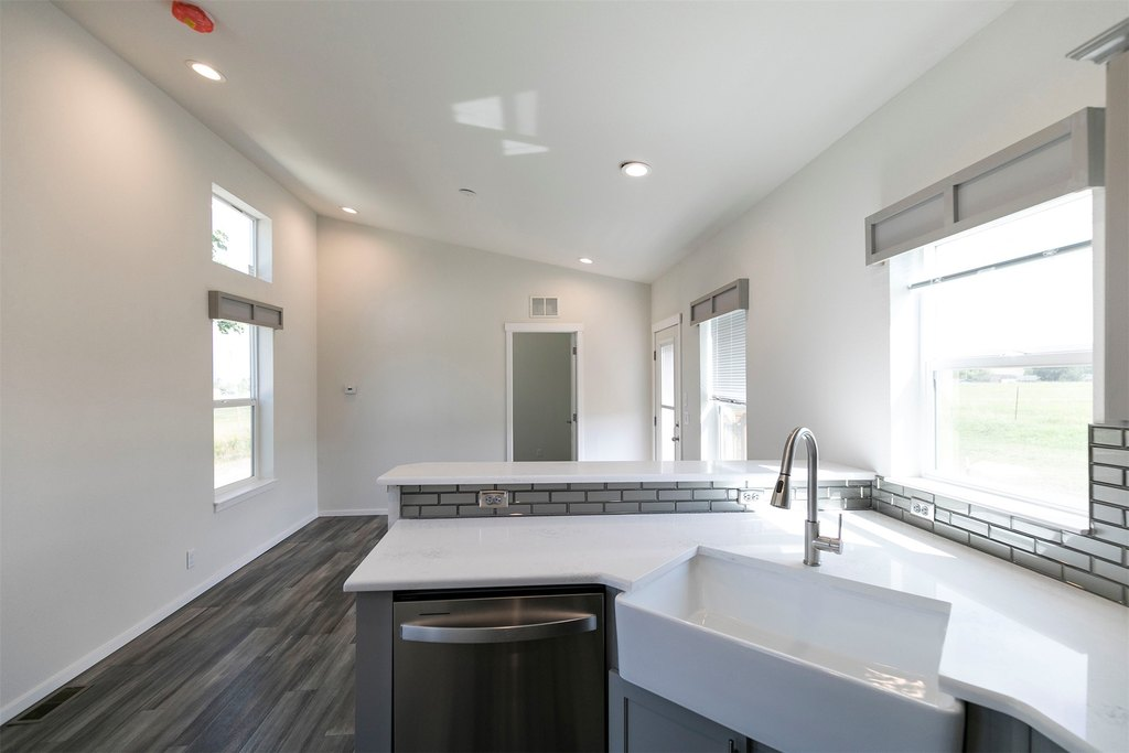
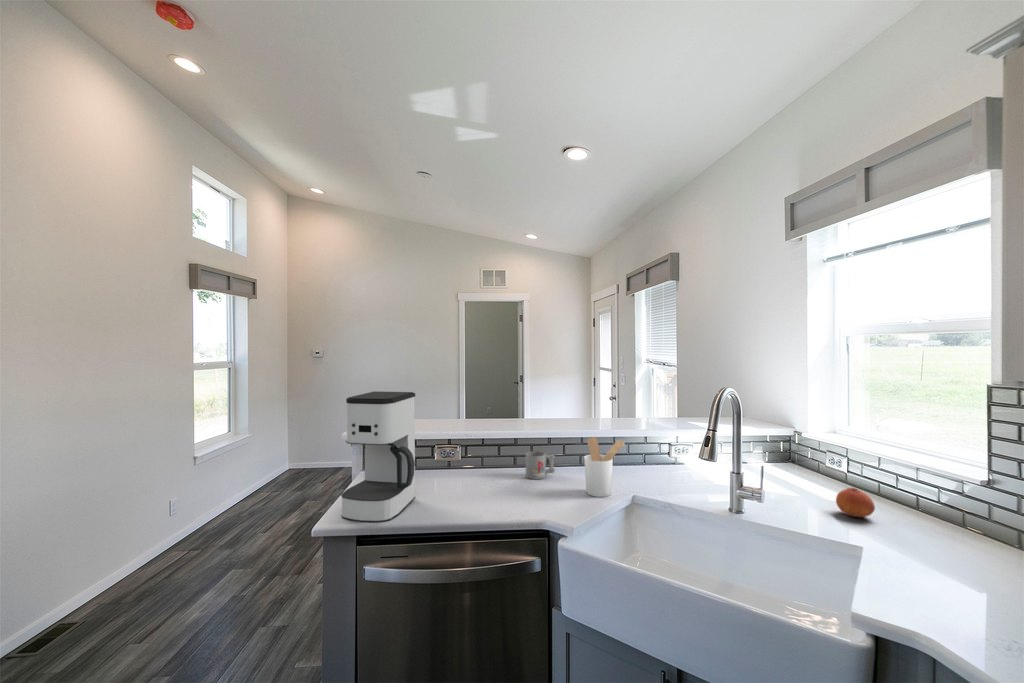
+ coffee maker (383, 452)
+ fruit (855, 502)
+ mug (540, 464)
+ utensil holder (605, 466)
